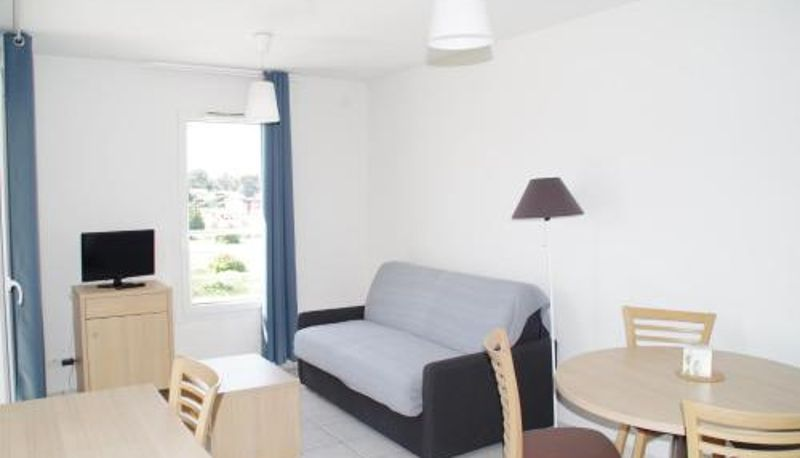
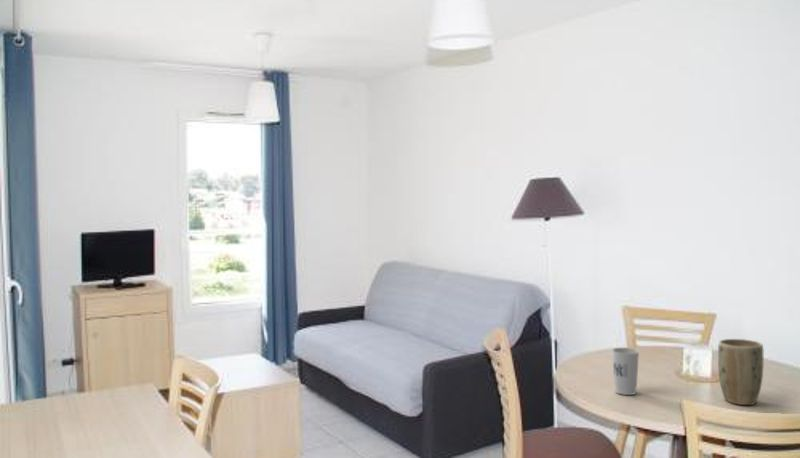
+ cup (625, 371)
+ plant pot (740, 371)
